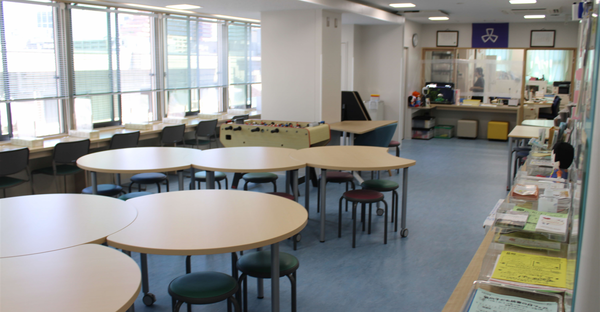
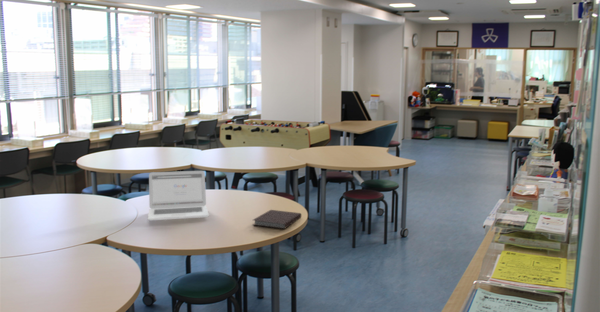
+ notebook (277, 219)
+ laptop (177, 194)
